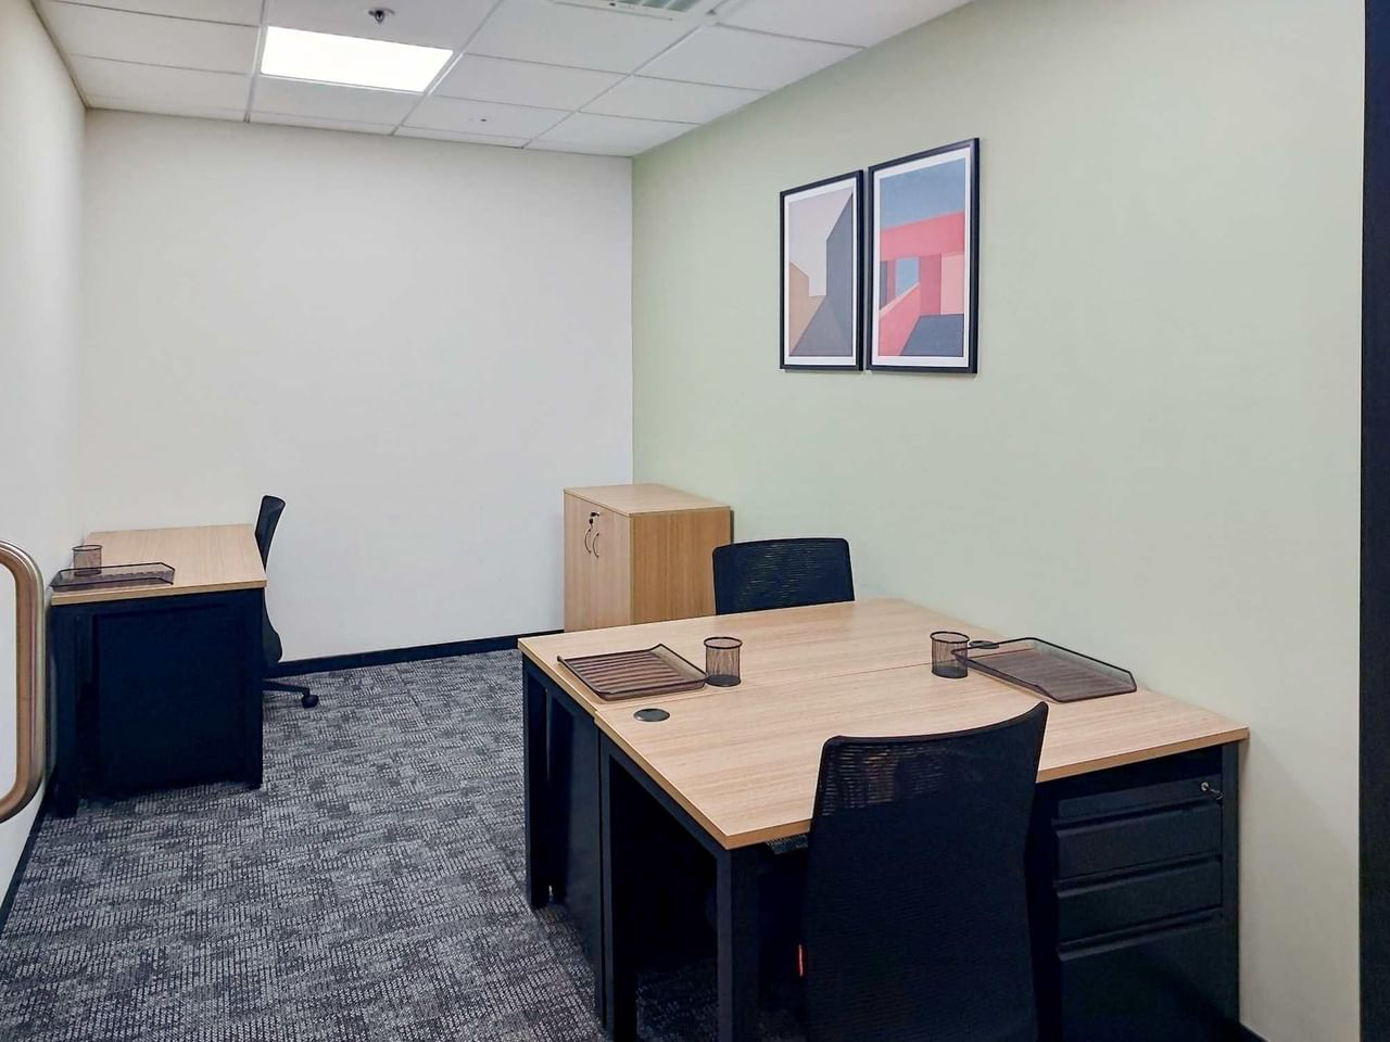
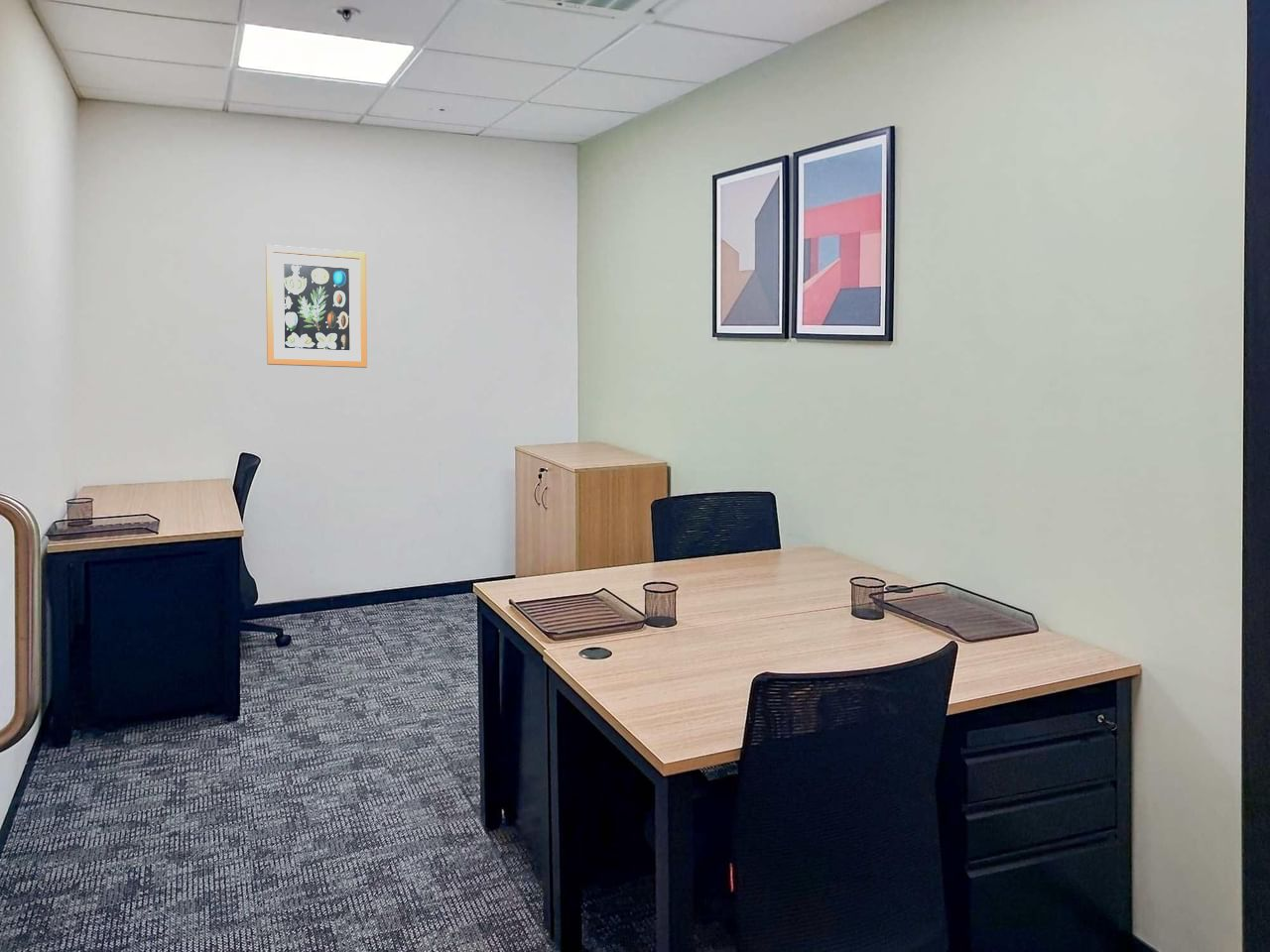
+ wall art (317, 307)
